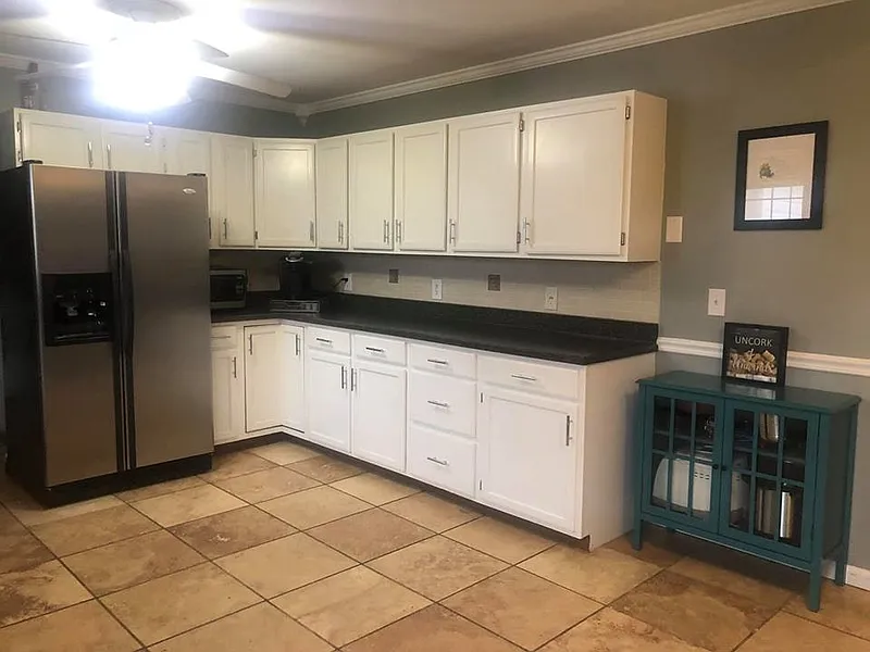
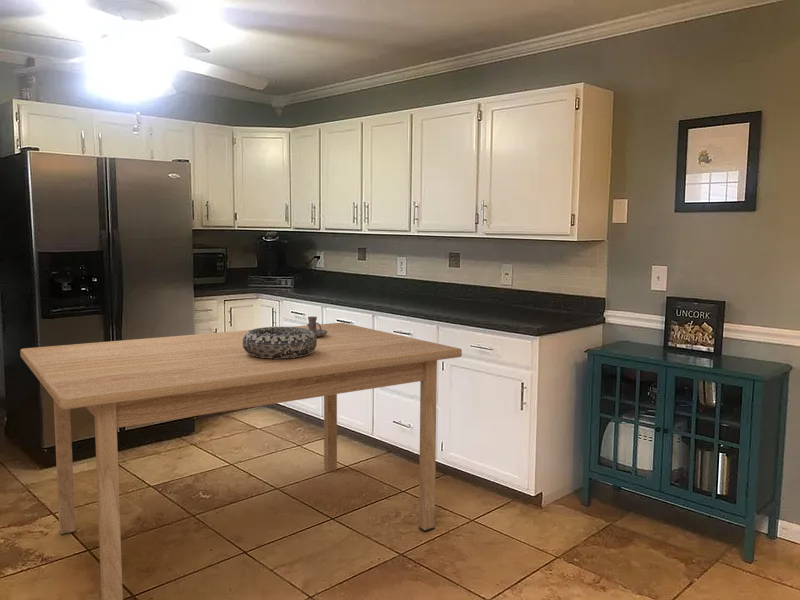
+ table (242, 408)
+ decorative bowl (280, 341)
+ candle holder (313, 326)
